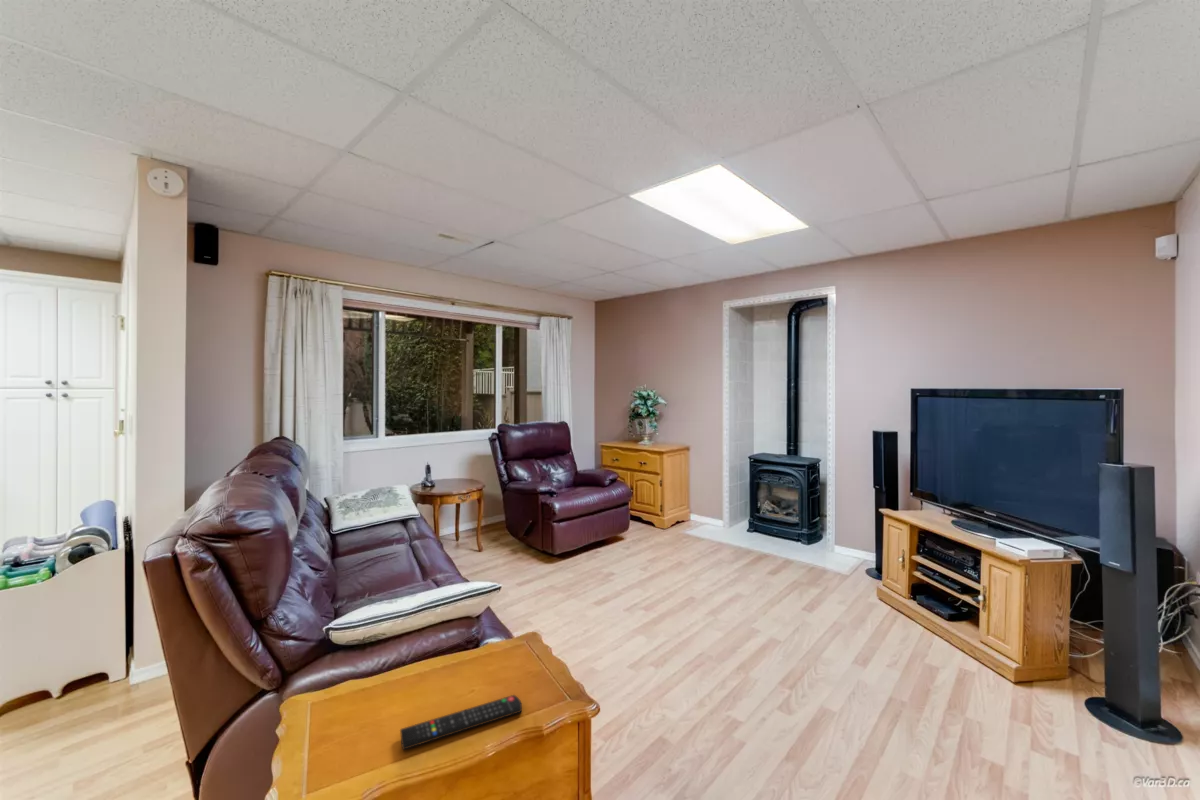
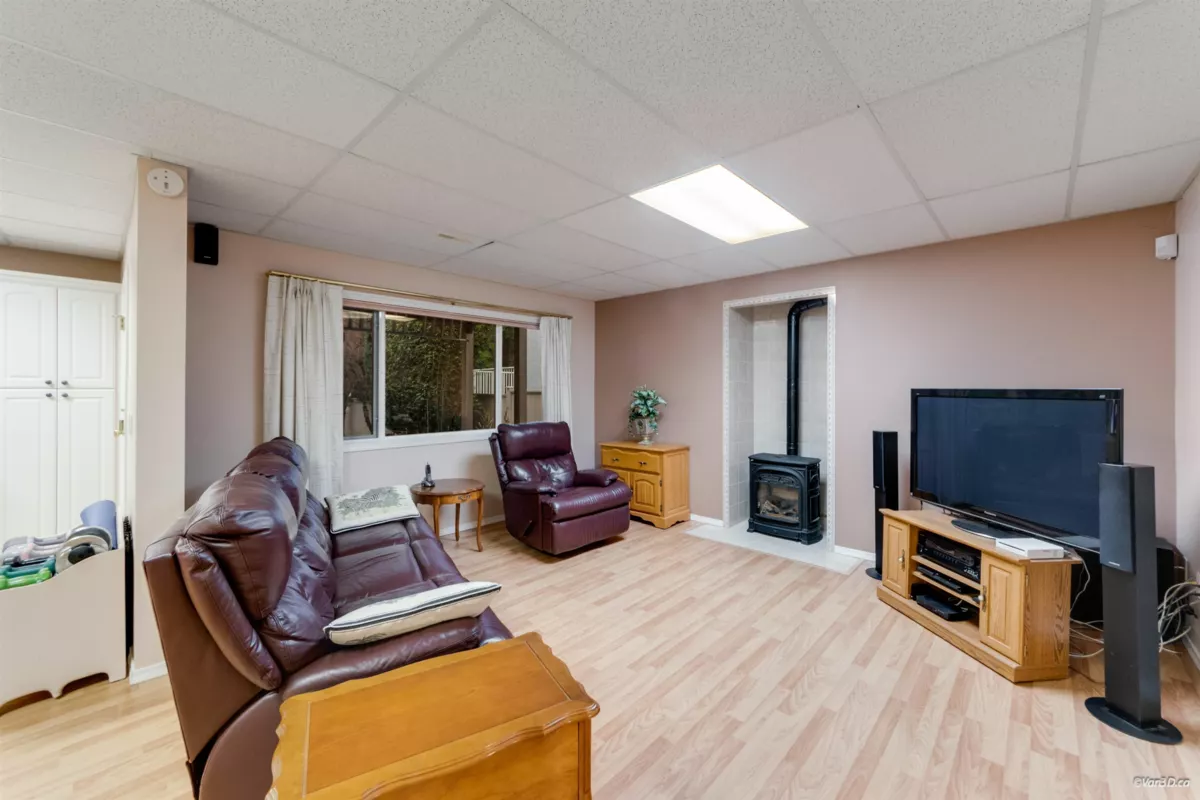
- remote control (464, 721)
